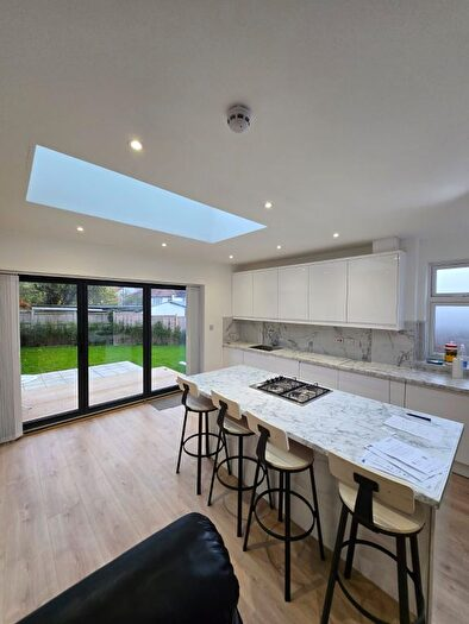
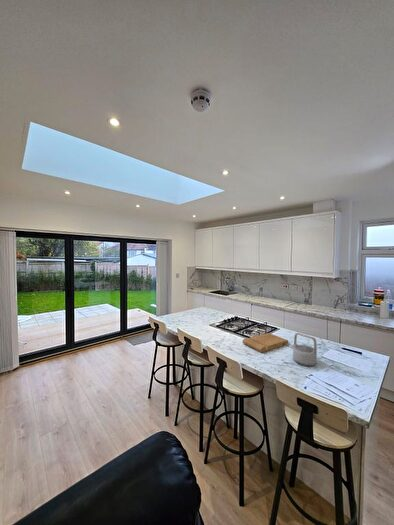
+ cutting board (265, 341)
+ teapot (302, 347)
